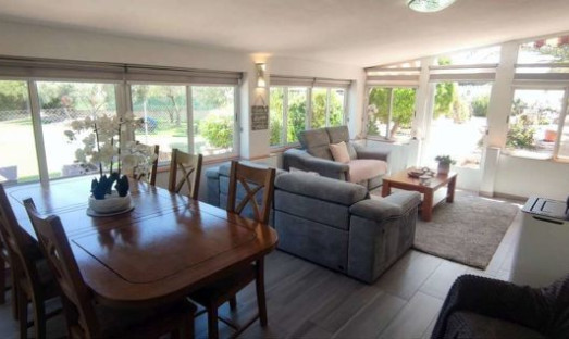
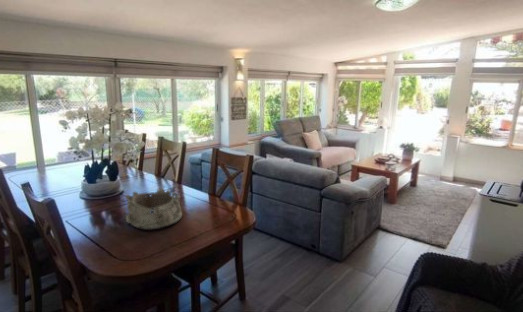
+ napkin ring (153, 206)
